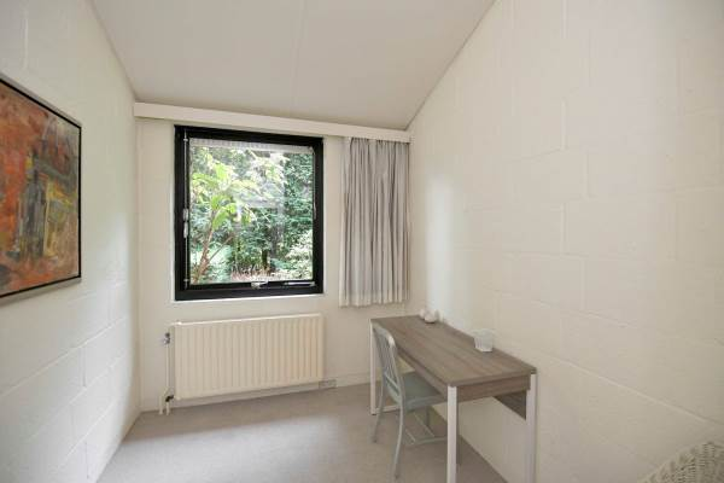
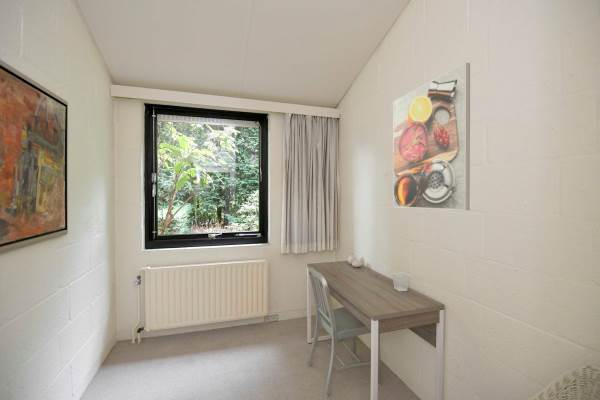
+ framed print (425, 147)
